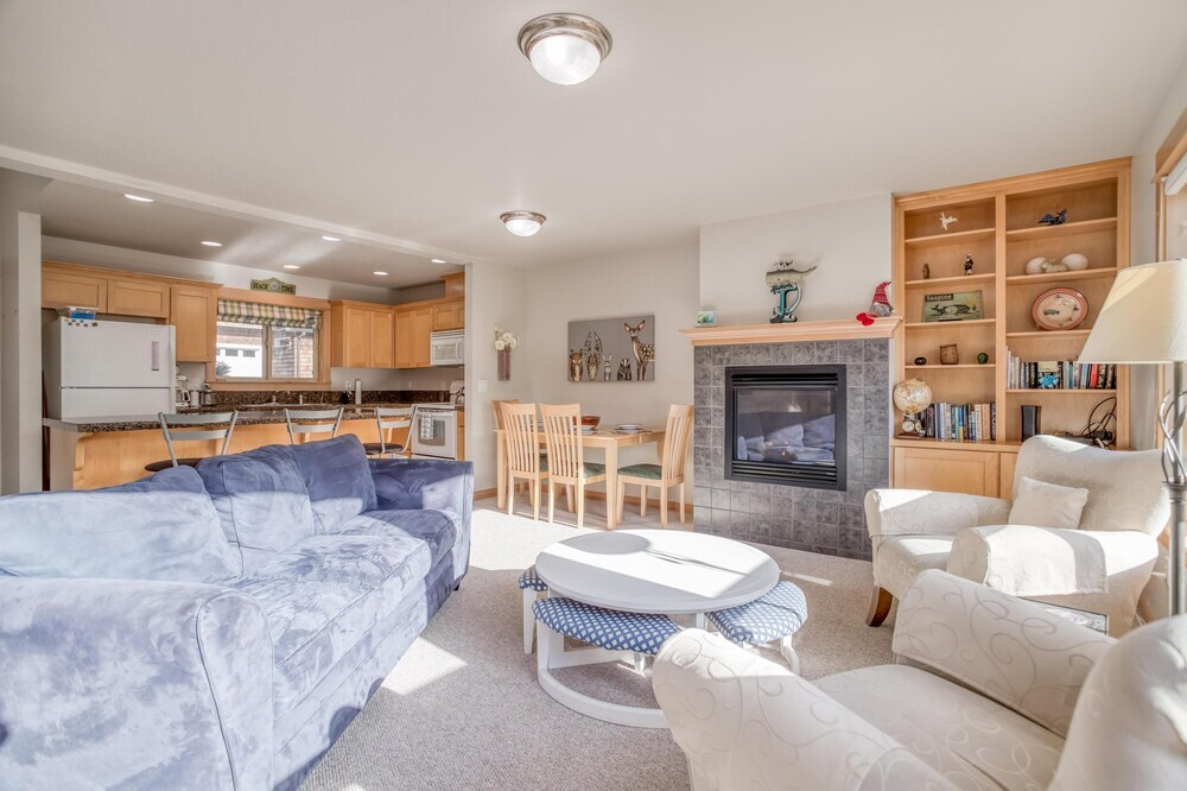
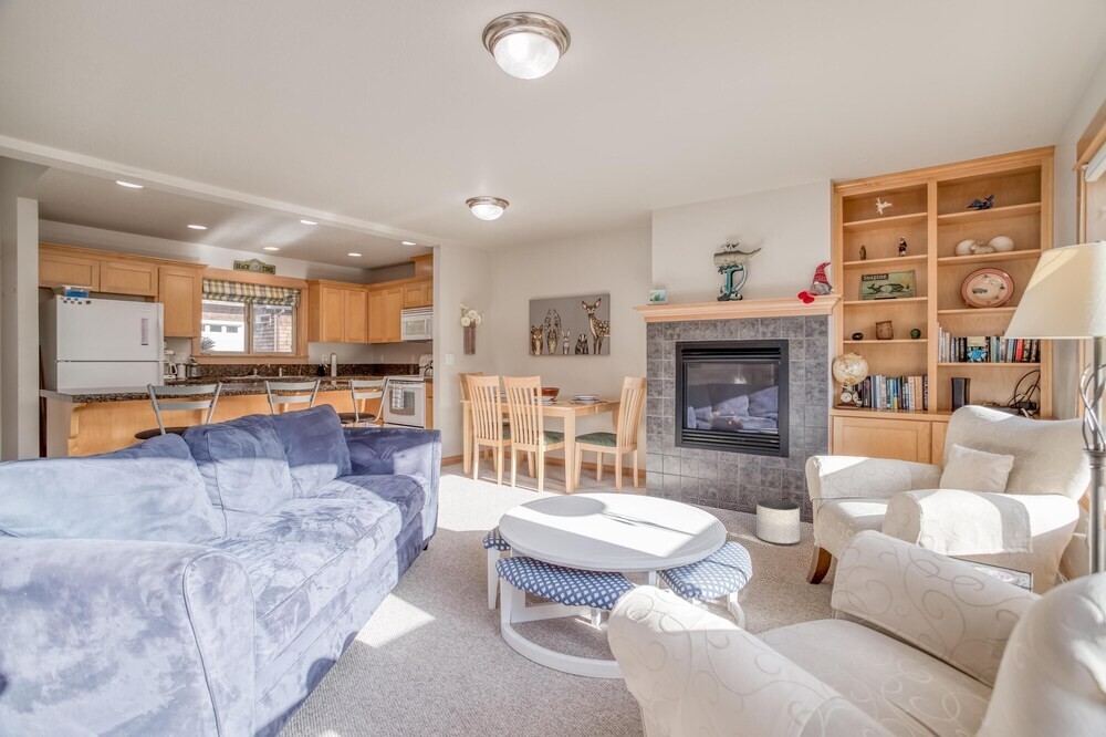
+ planter (778, 521)
